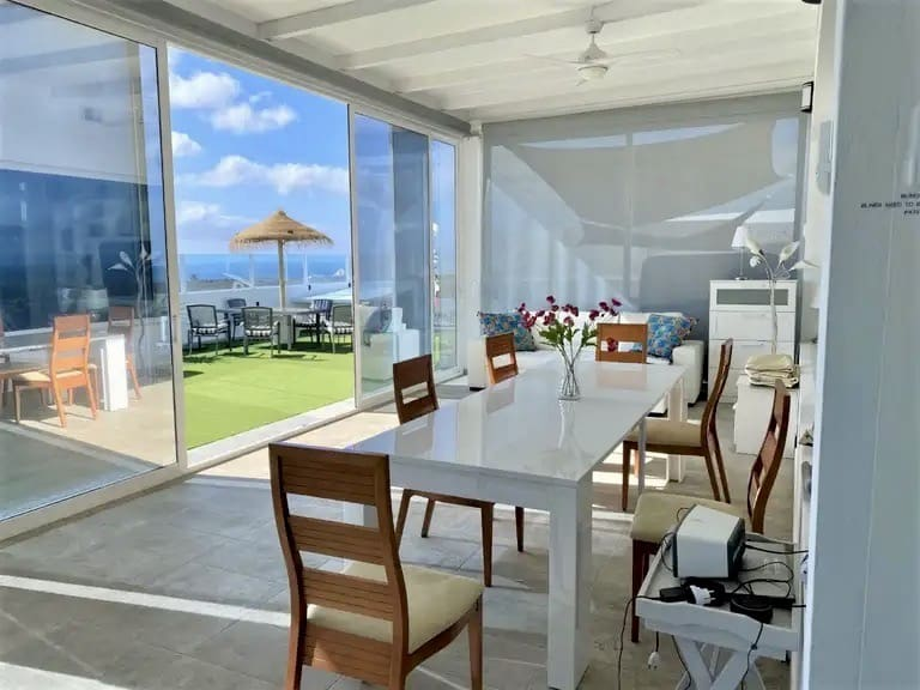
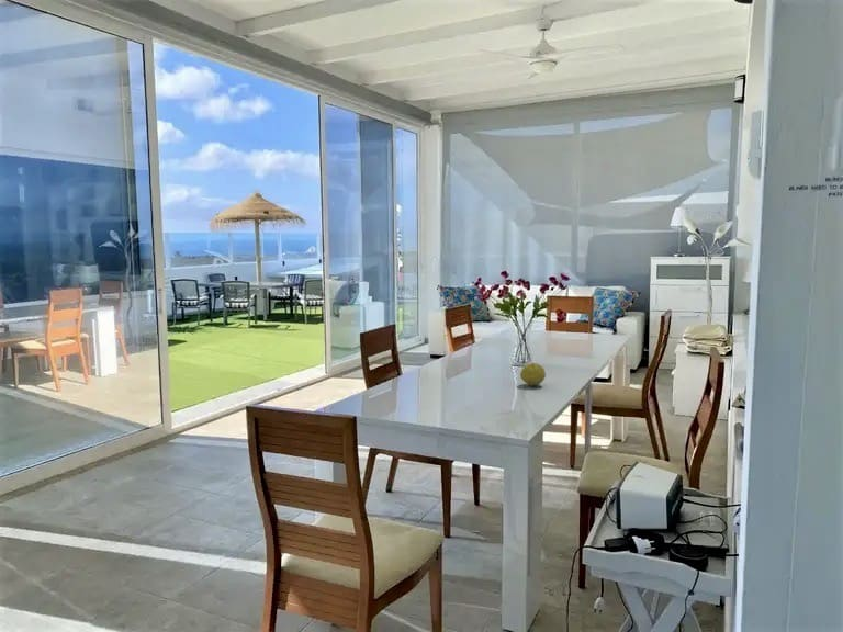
+ fruit (532, 374)
